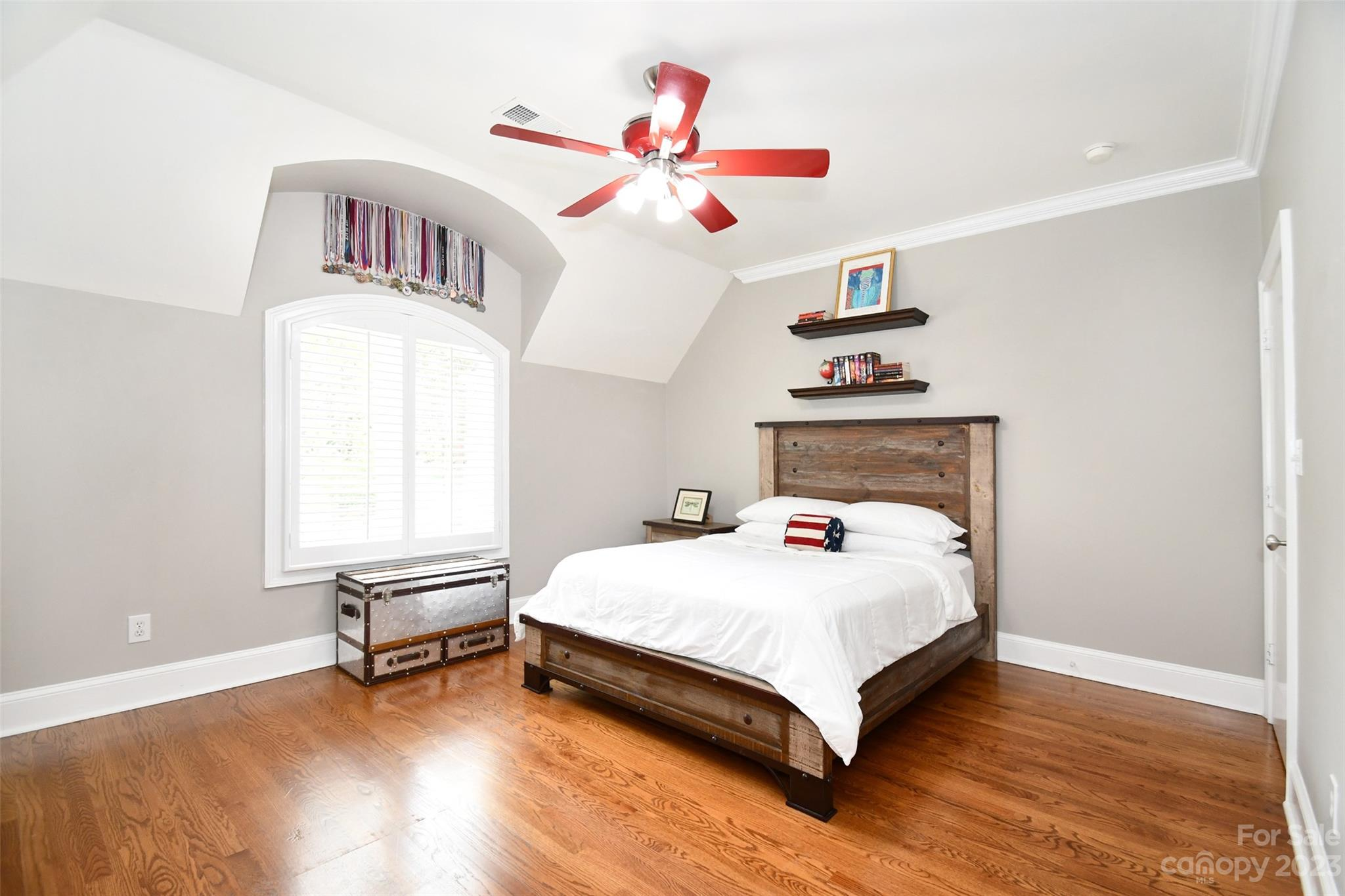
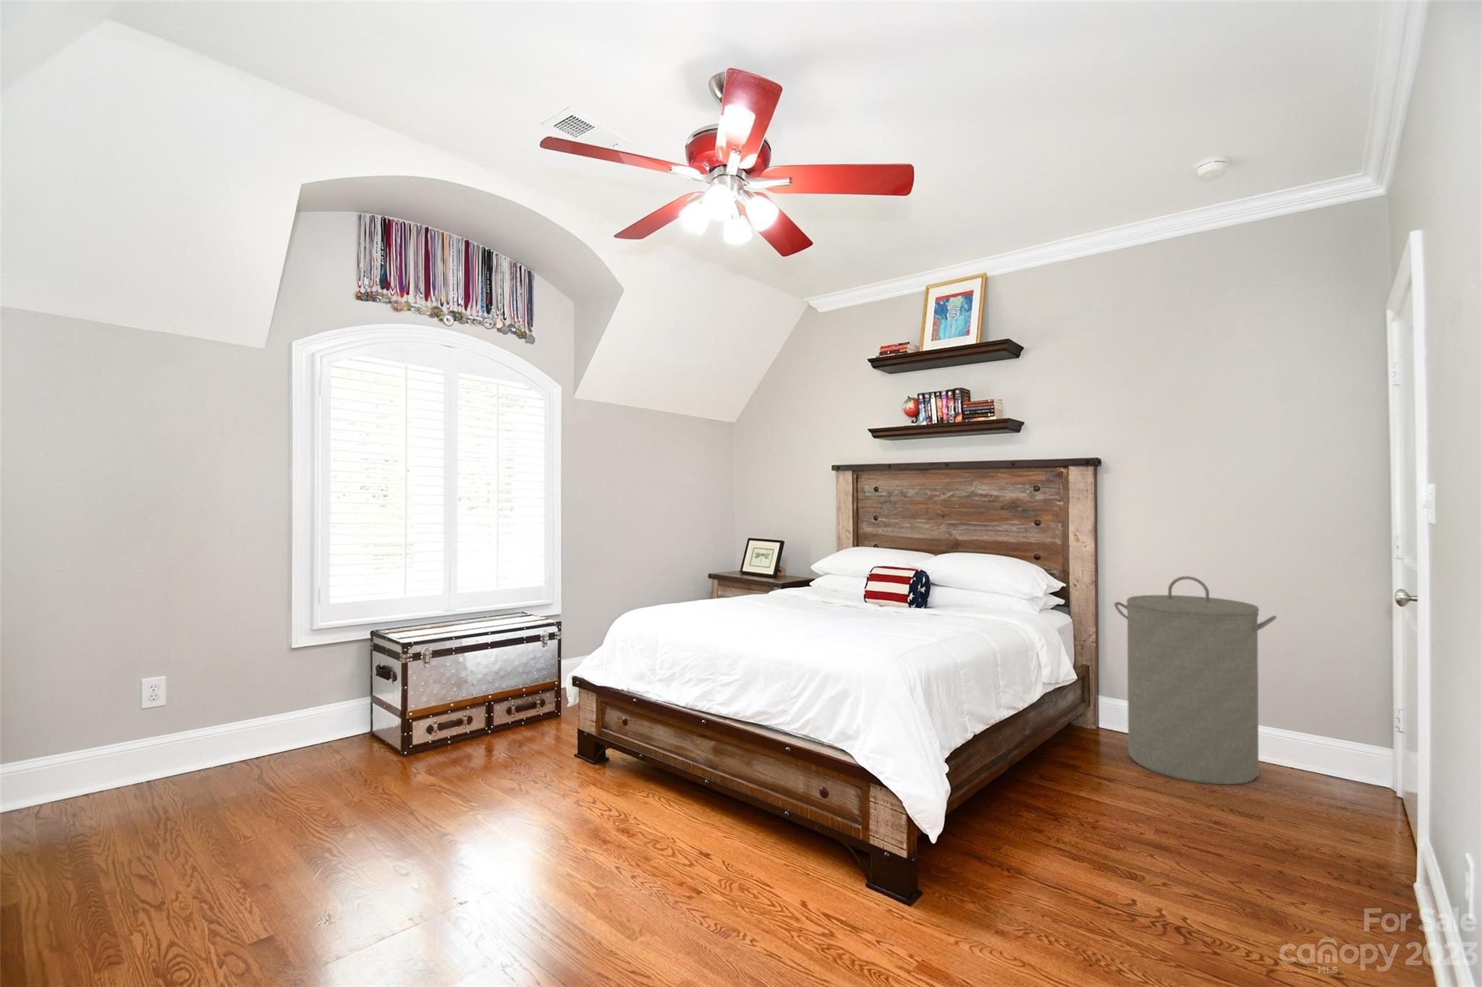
+ laundry hamper (1190, 670)
